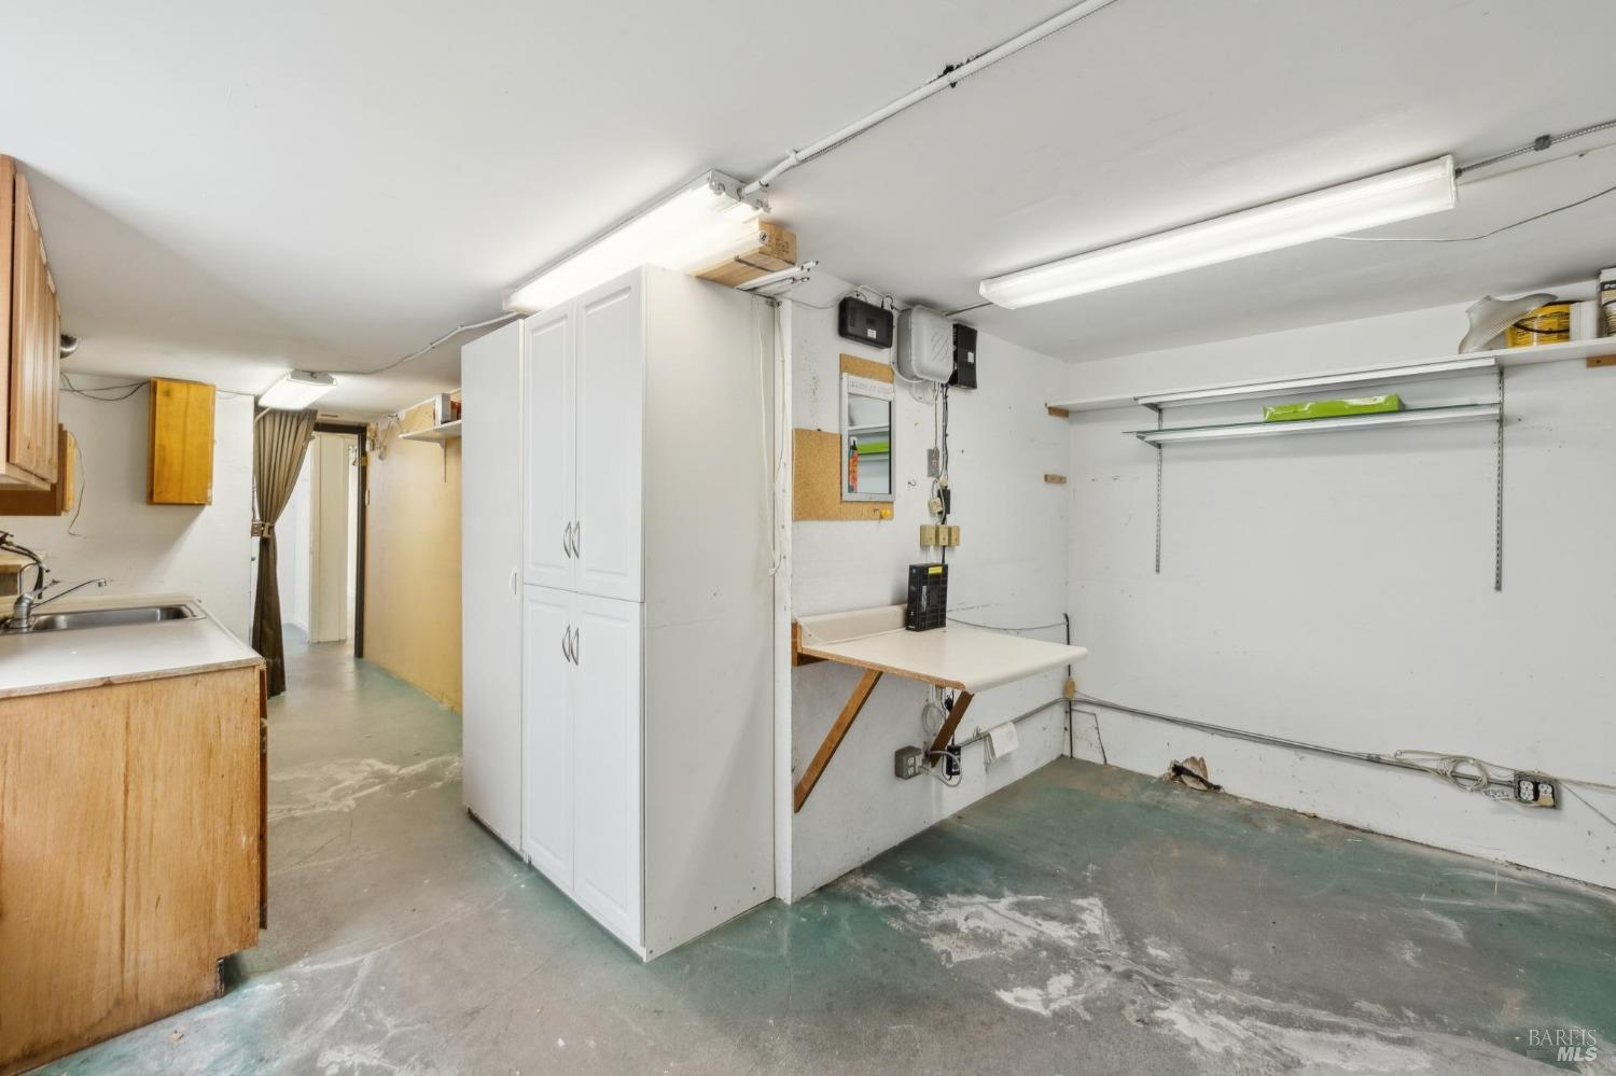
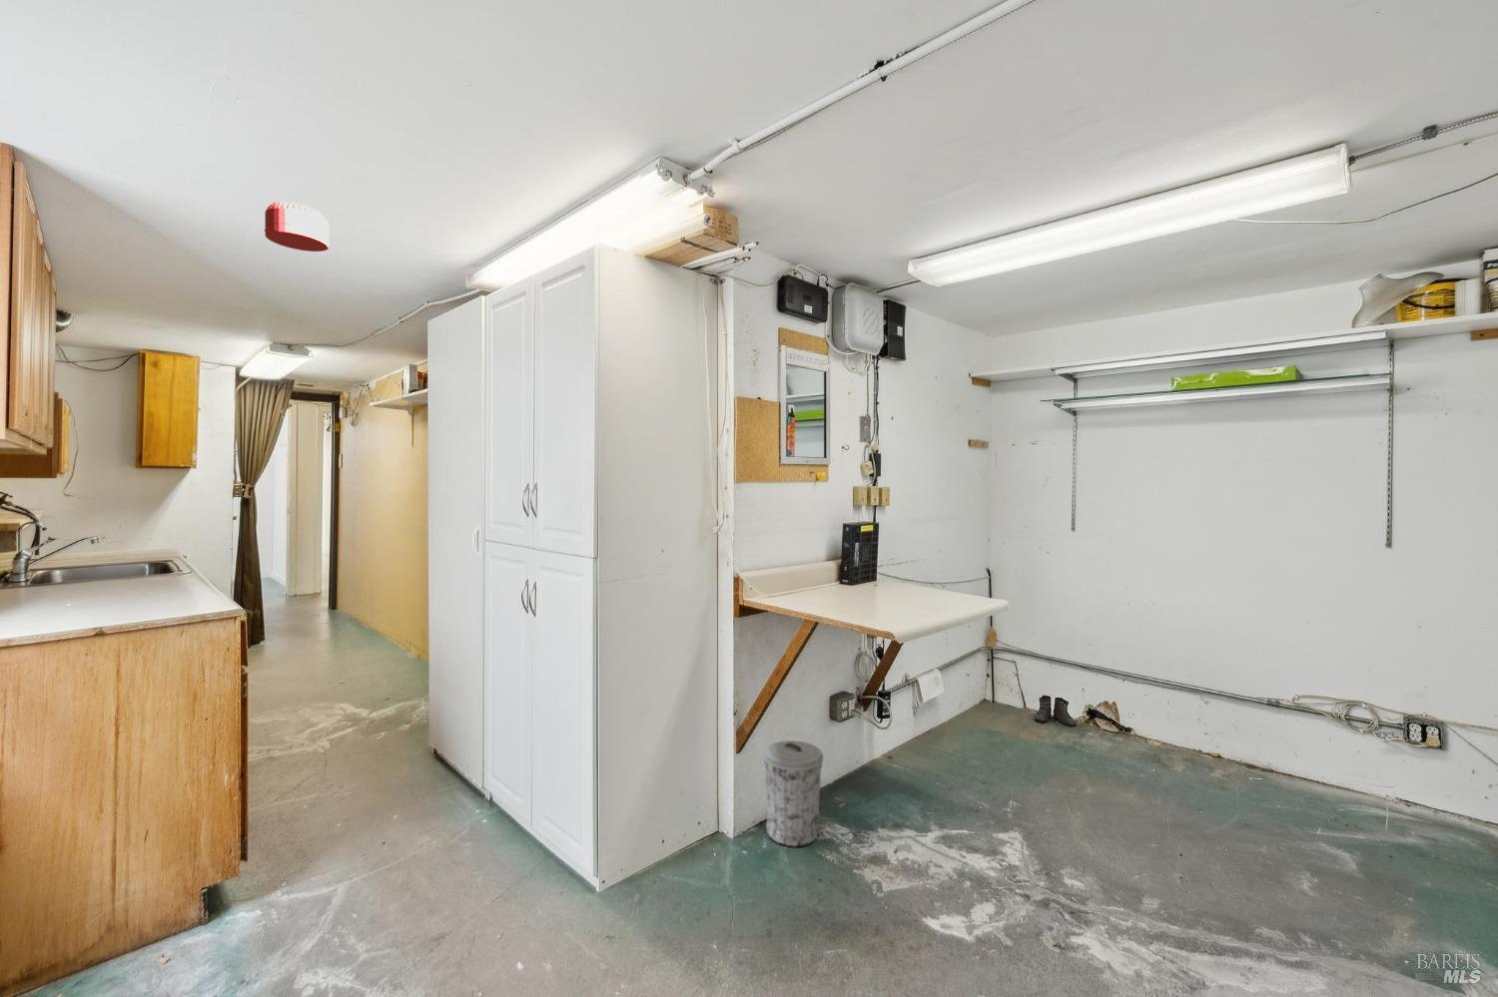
+ boots (1054, 710)
+ smoke detector (297, 226)
+ trash can (792, 789)
